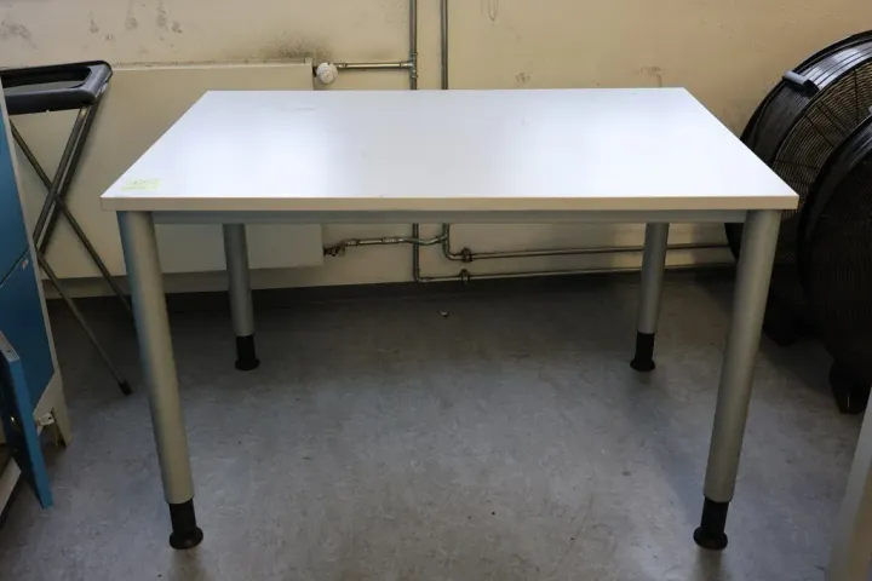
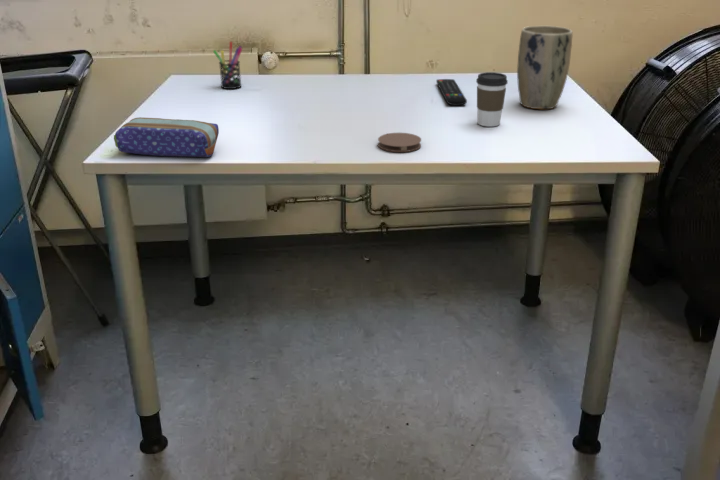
+ pencil case (167, 136)
+ remote control (450, 91)
+ coffee cup (490, 99)
+ coaster (399, 142)
+ pen holder (227, 65)
+ plant pot (542, 68)
